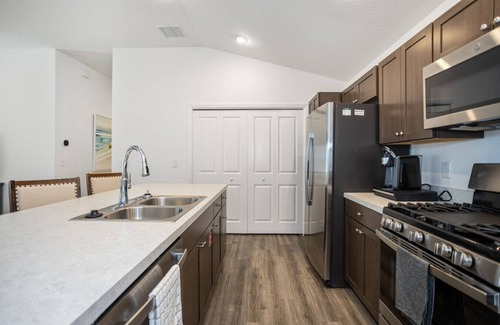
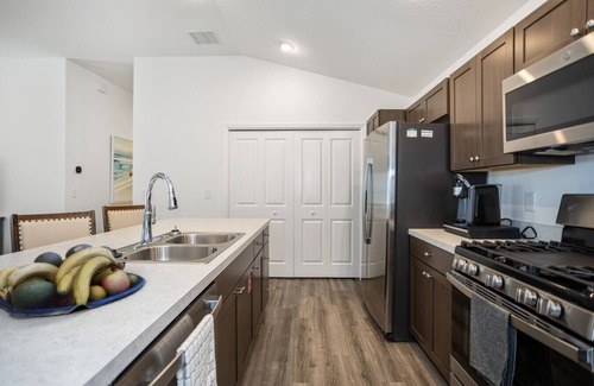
+ fruit bowl (78, 268)
